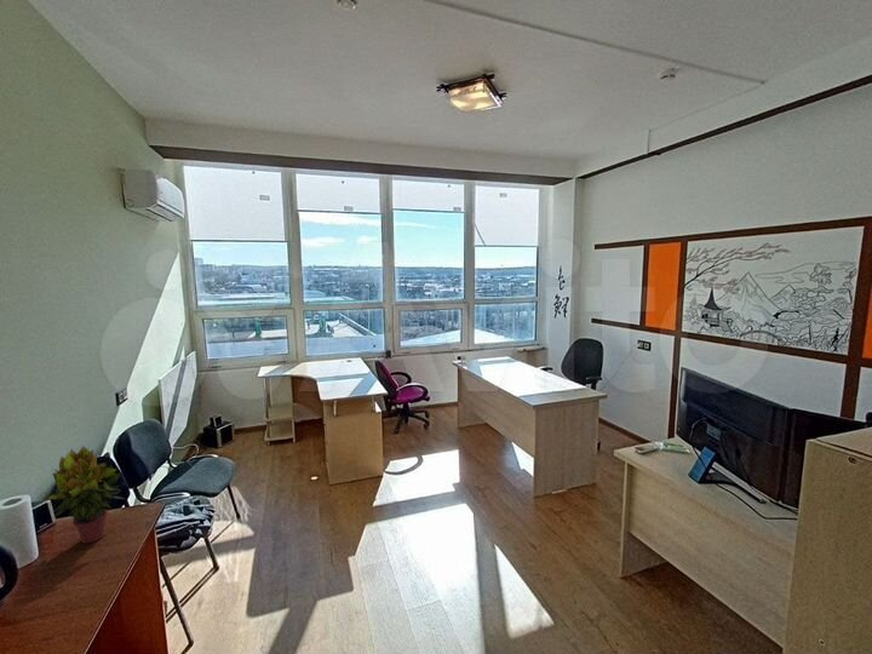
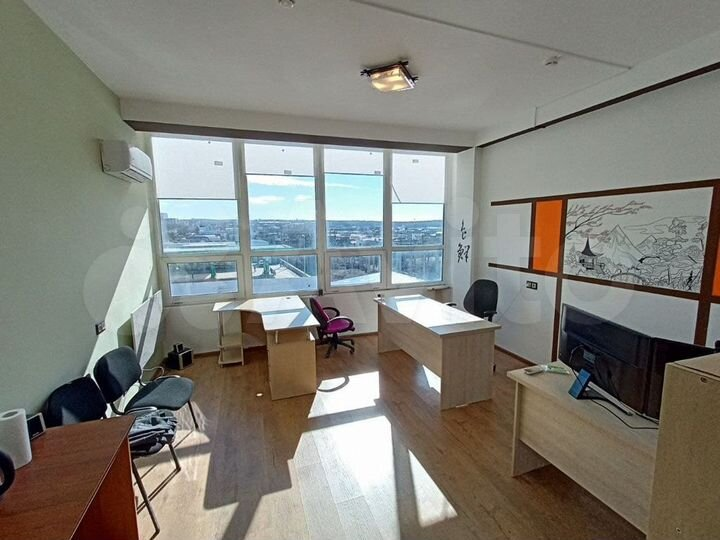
- potted plant (86, 493)
